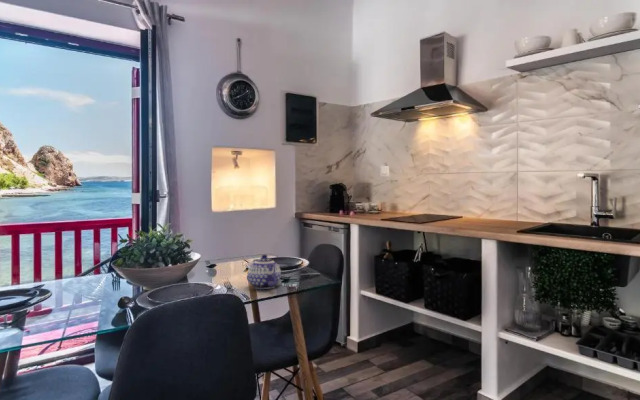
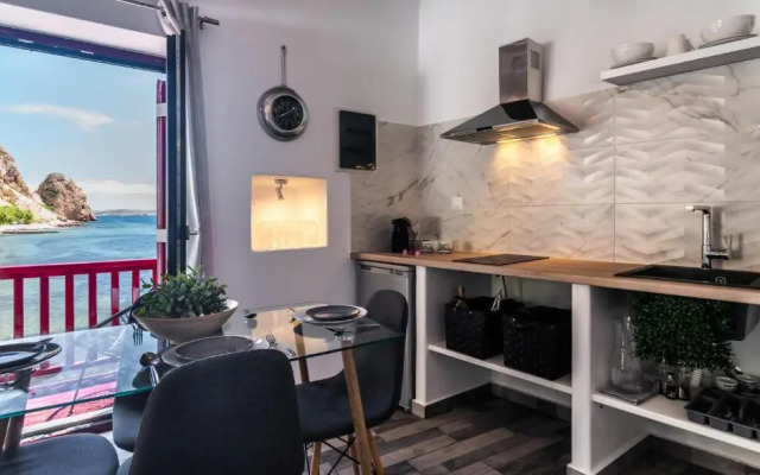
- teapot (264, 270)
